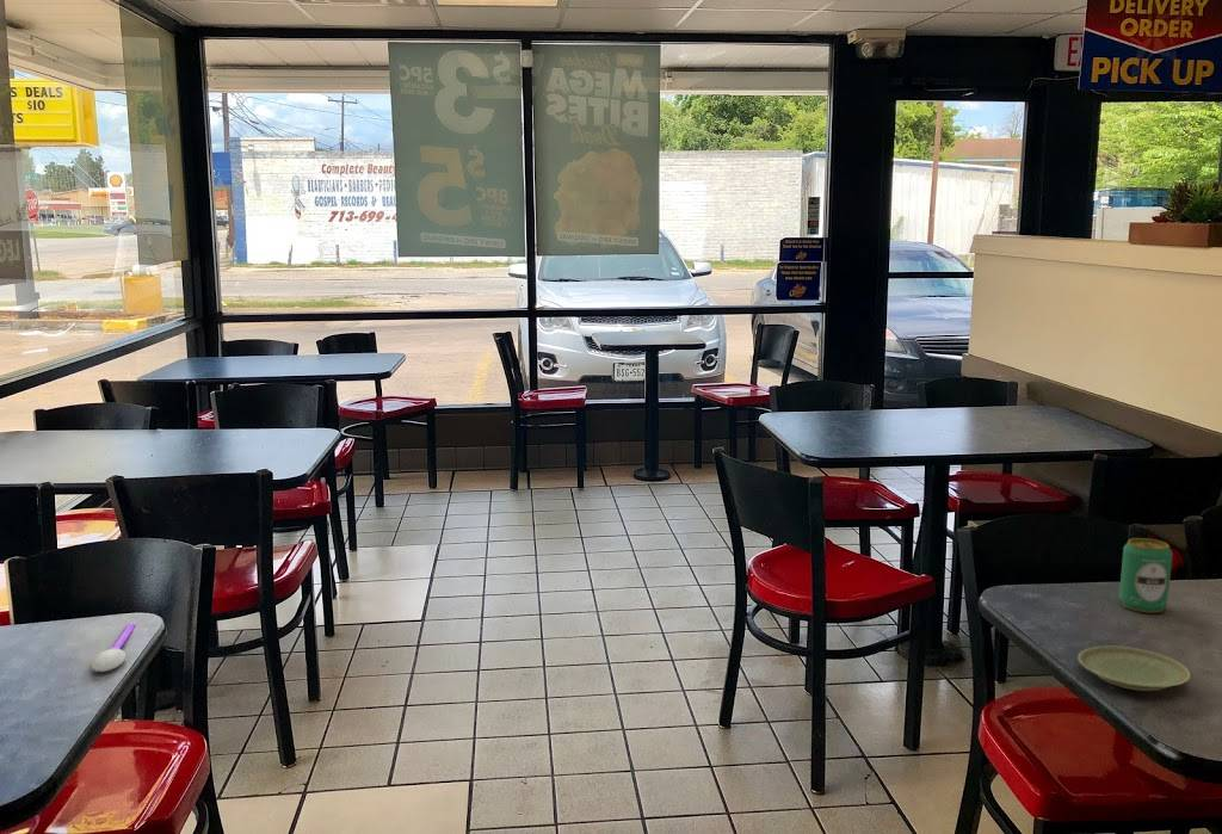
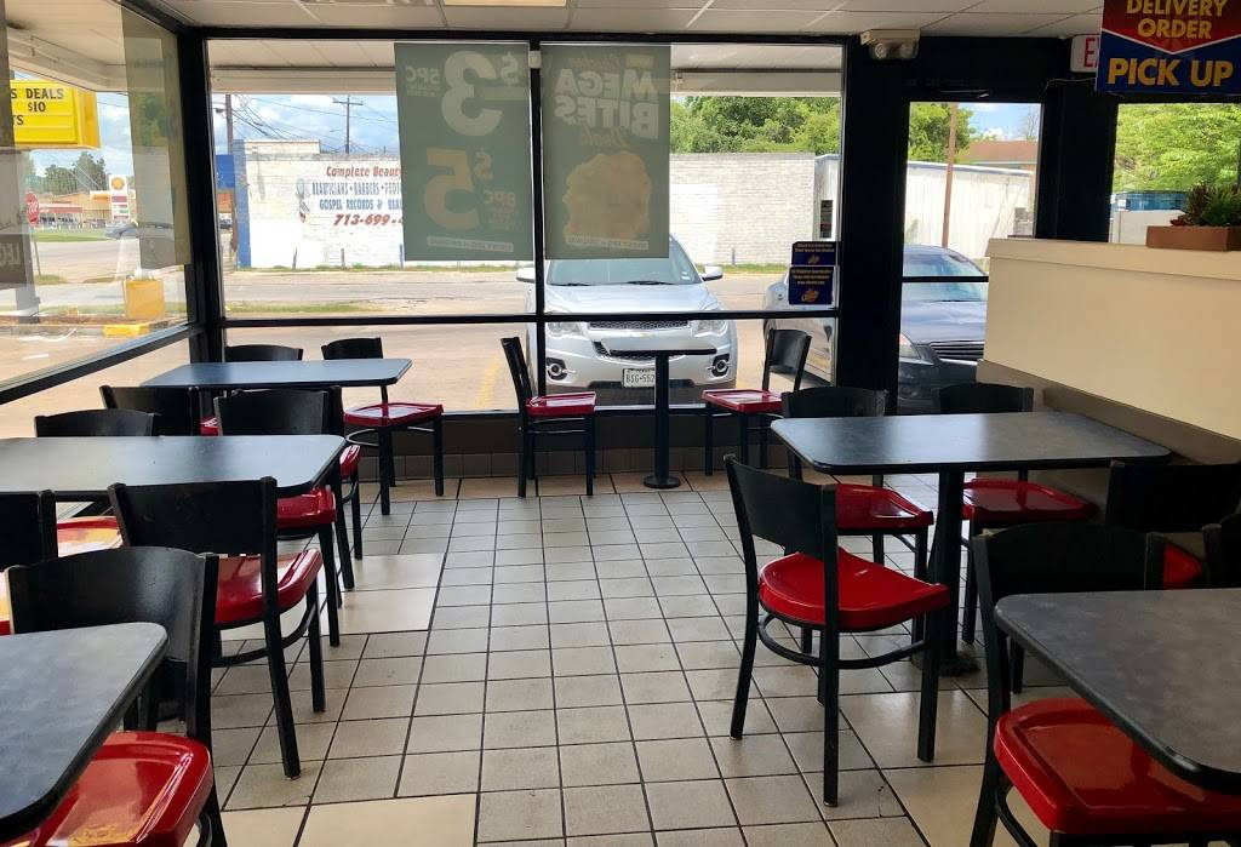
- spoon (117, 644)
- beverage can (1144, 574)
- plate (1132, 671)
